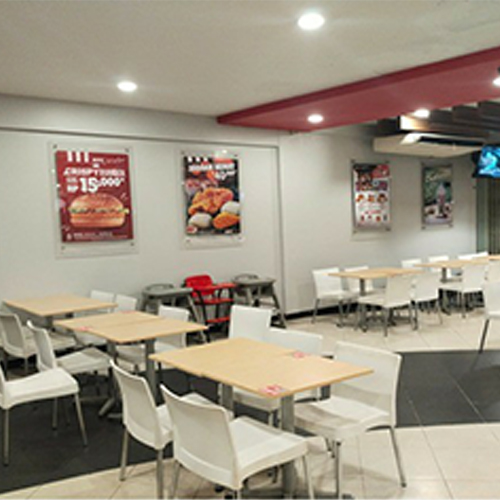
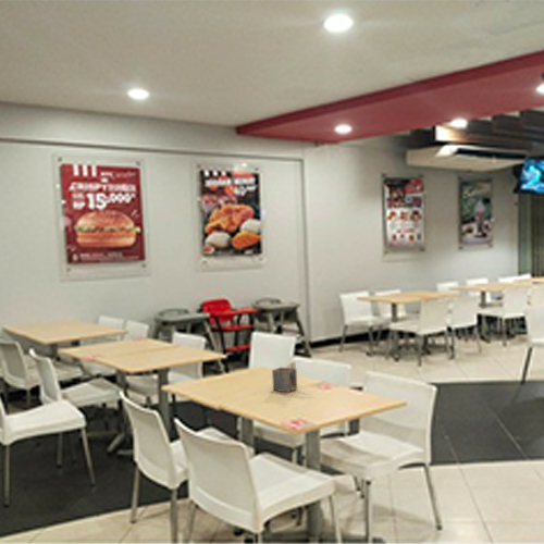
+ napkin holder (284, 375)
